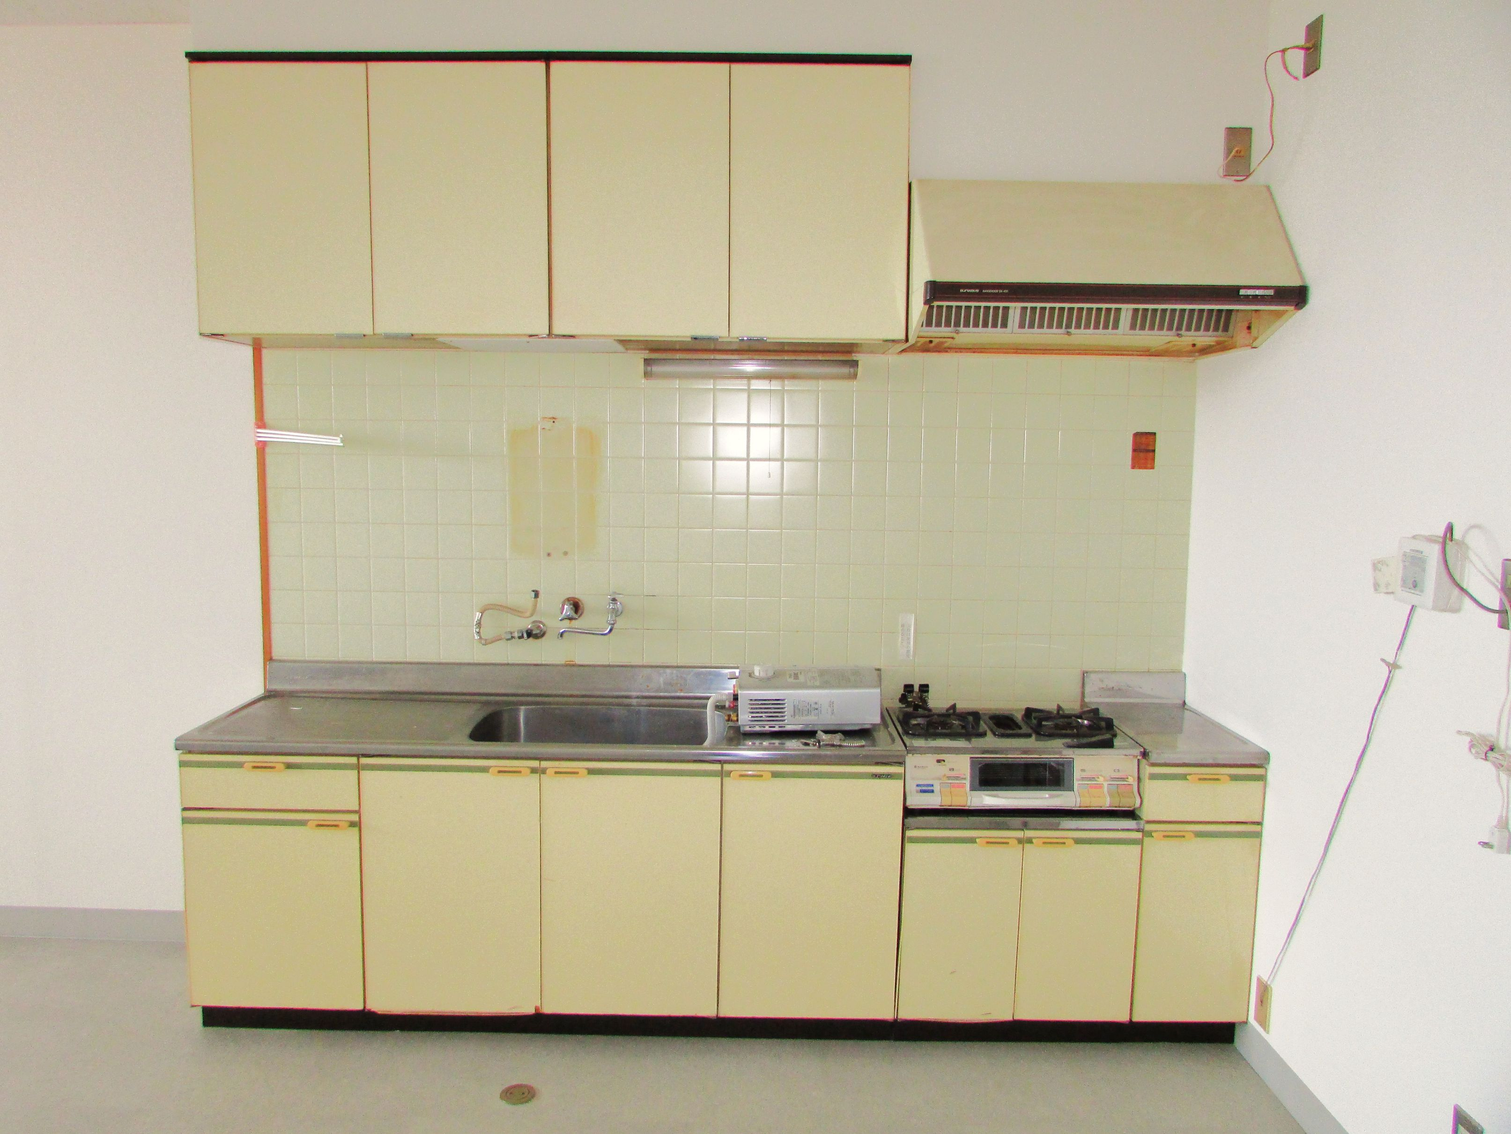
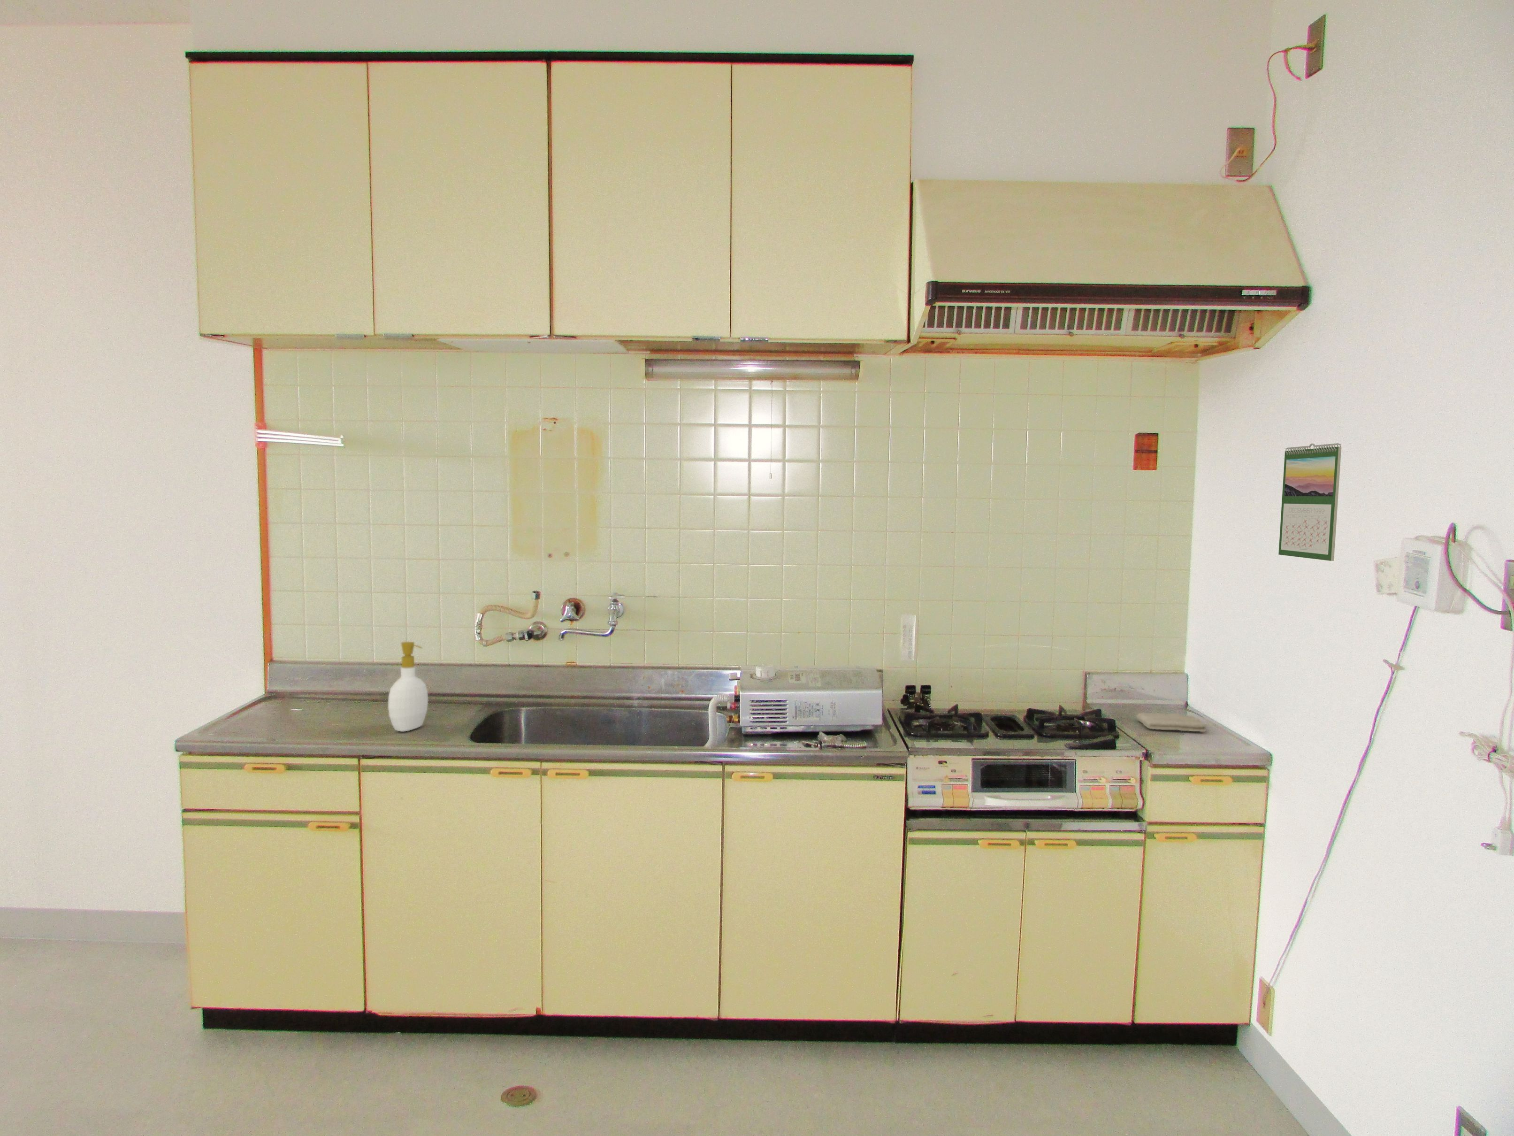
+ calendar (1309, 500)
+ soap bottle (409, 685)
+ washcloth (1172, 722)
